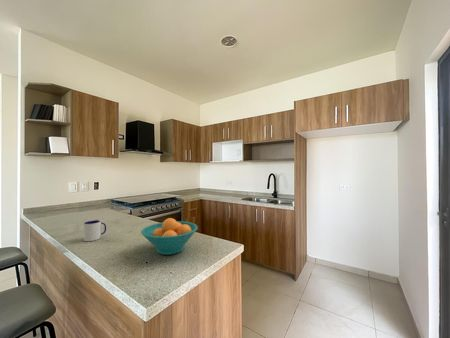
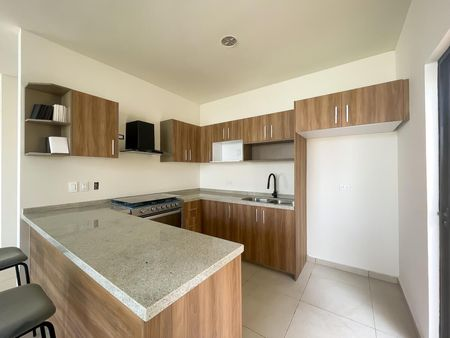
- mug (95, 229)
- fruit bowl (170, 234)
